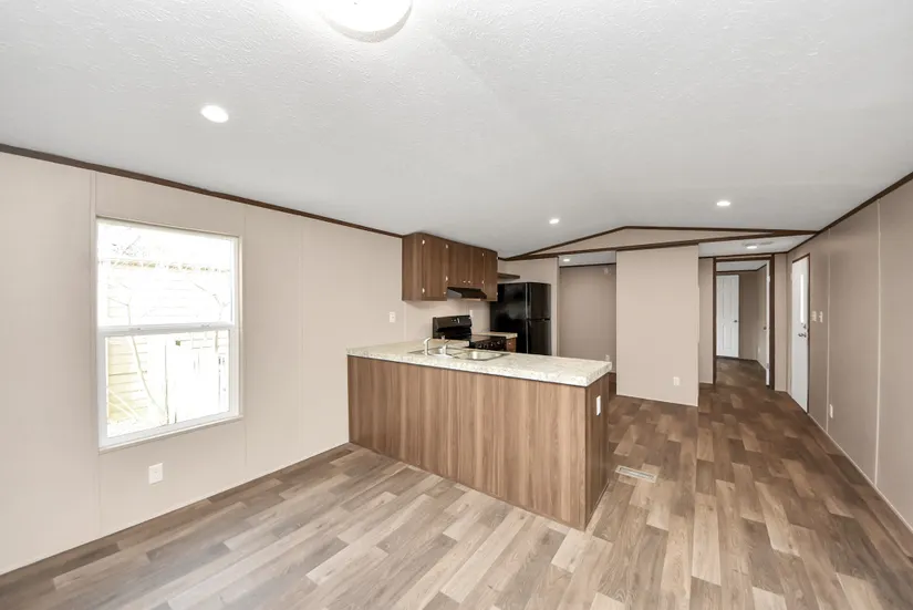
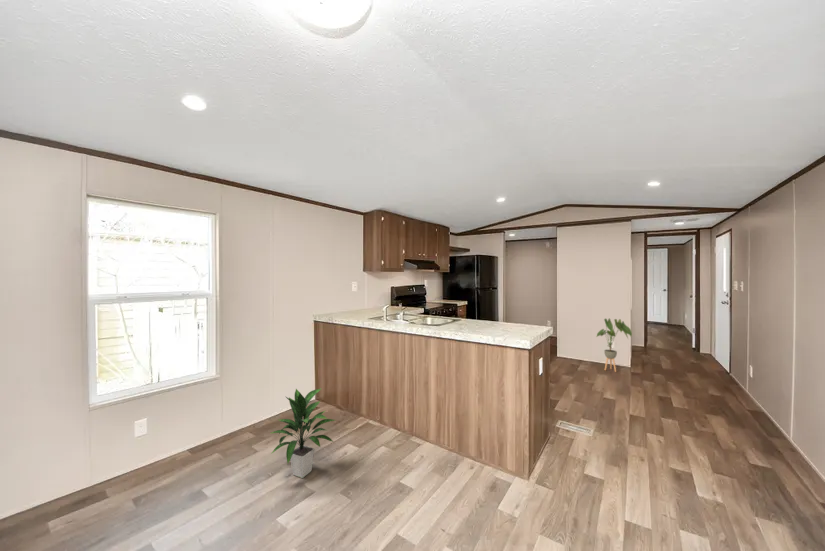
+ house plant (612, 343)
+ indoor plant (301, 429)
